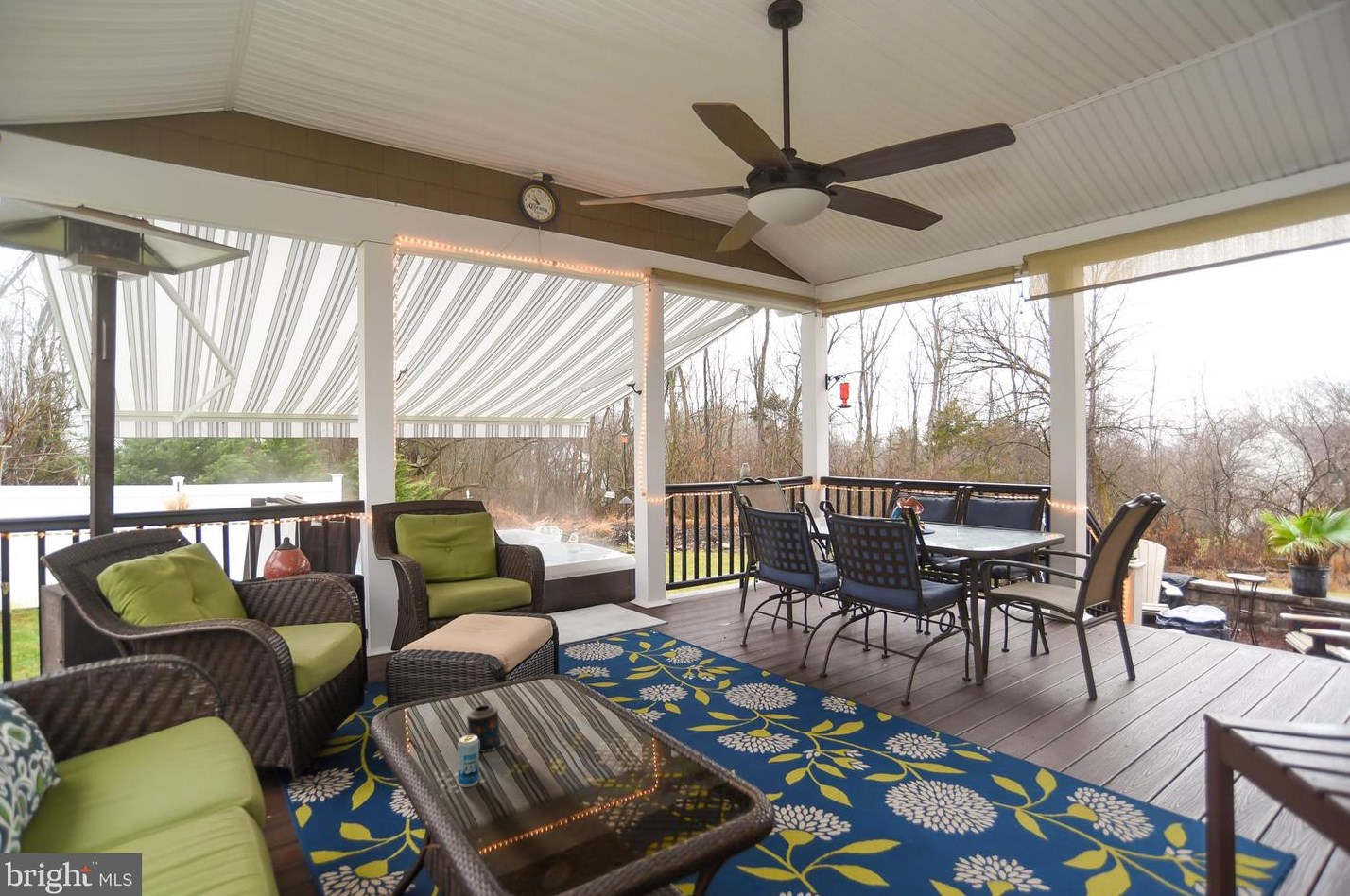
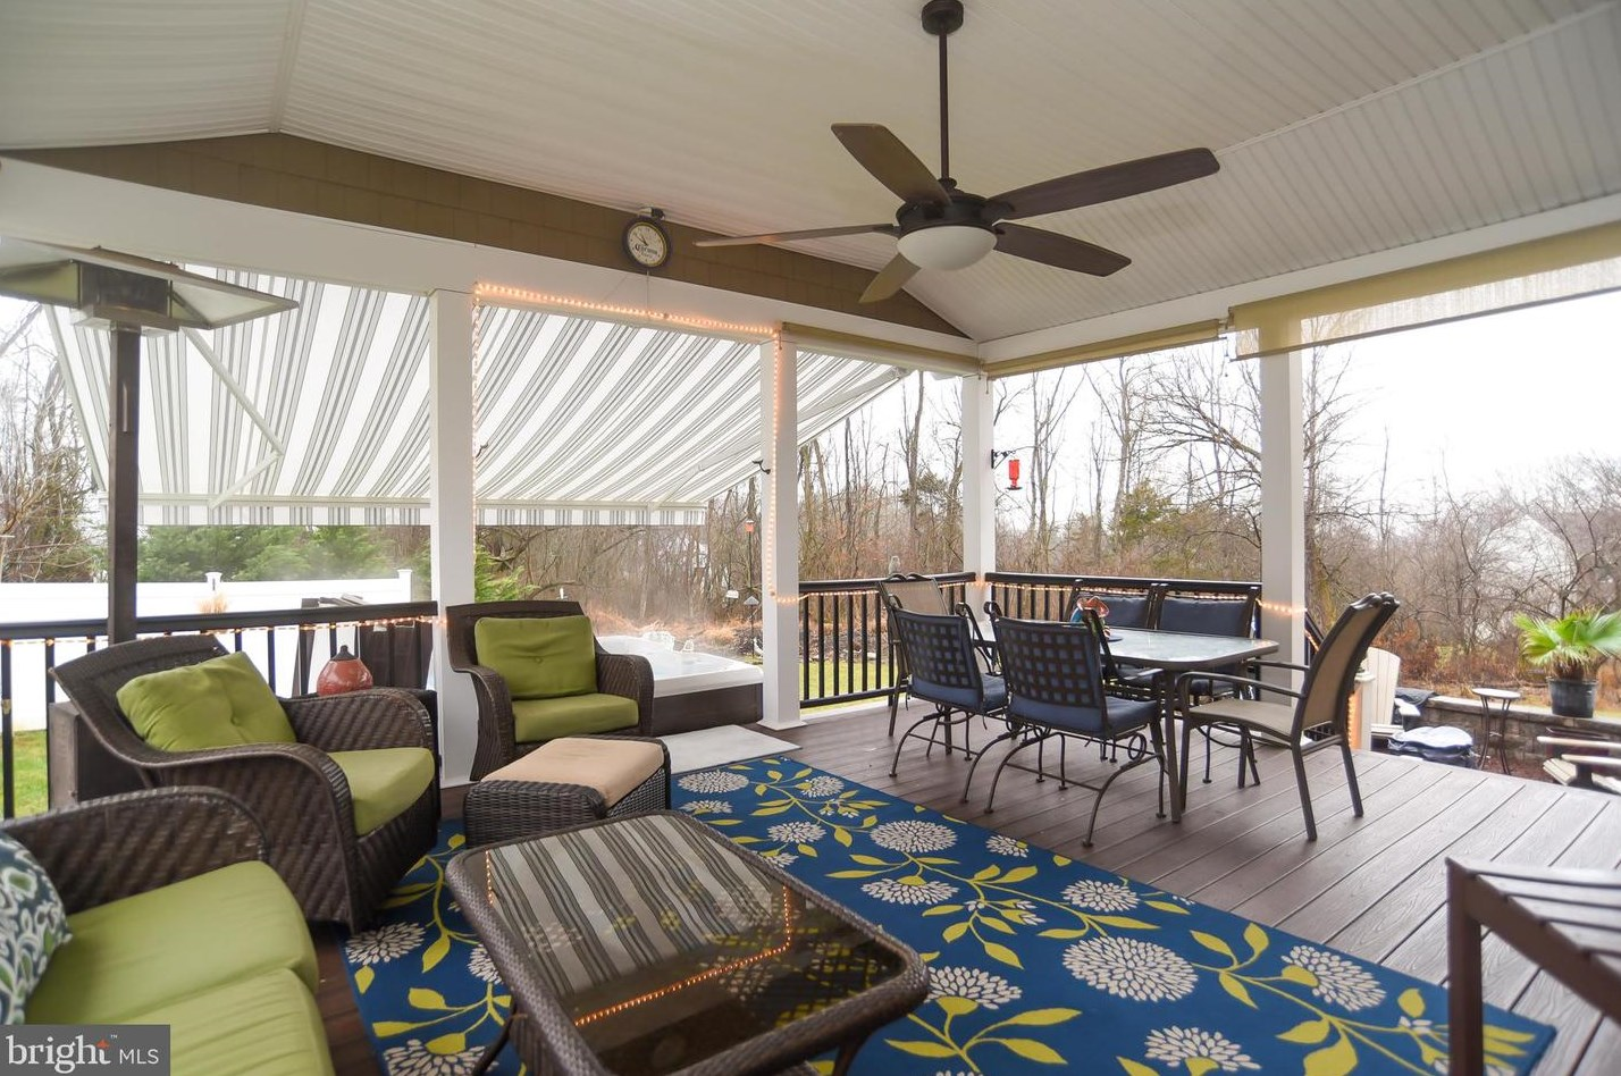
- candle (486, 724)
- beverage can (468, 760)
